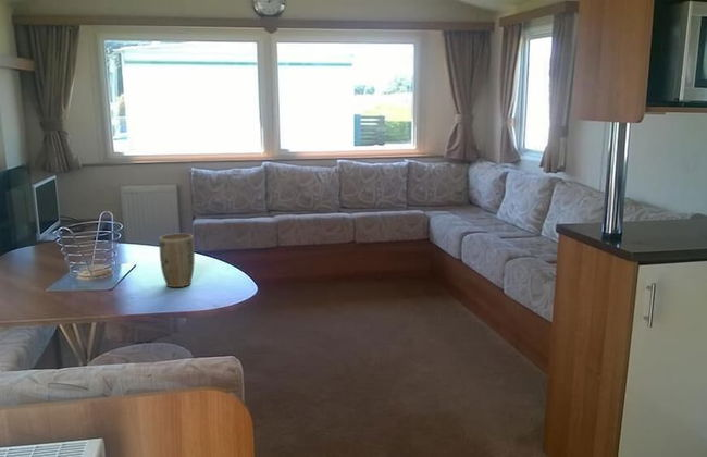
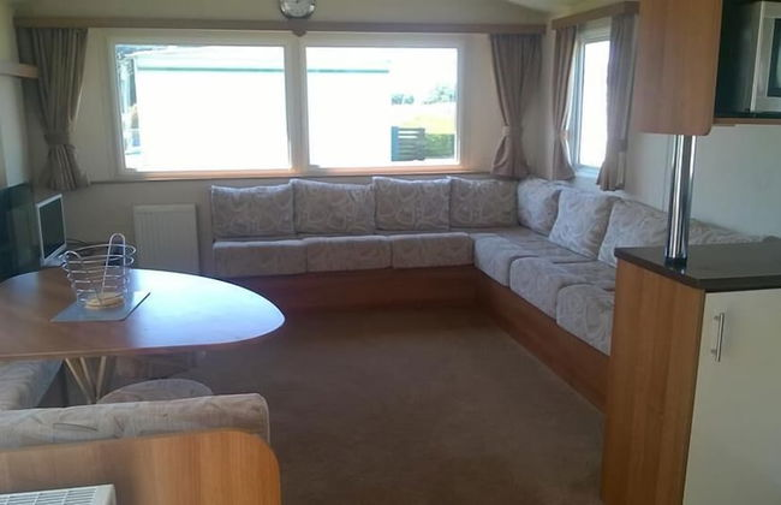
- plant pot (177, 260)
